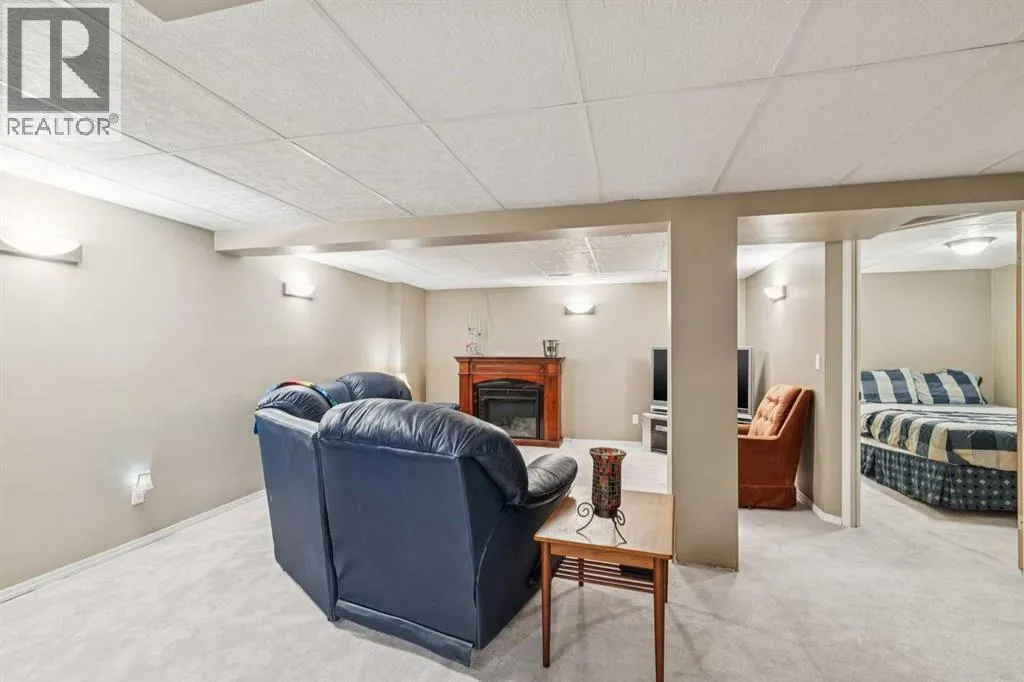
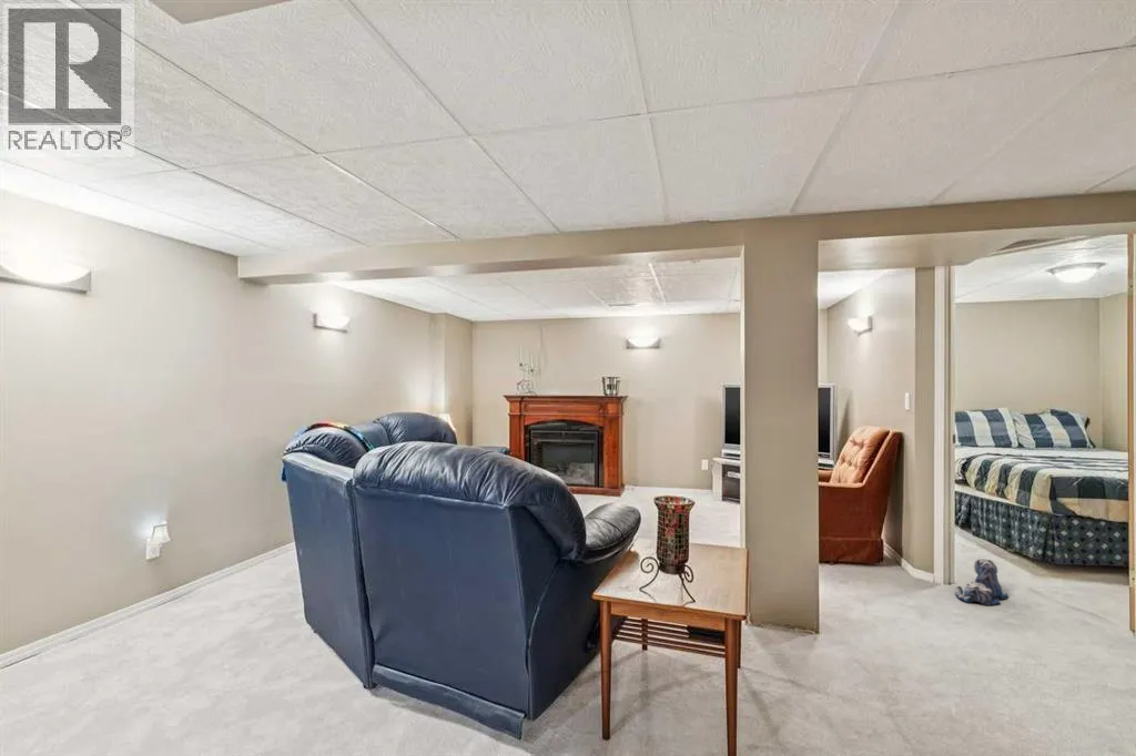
+ plush toy (981, 576)
